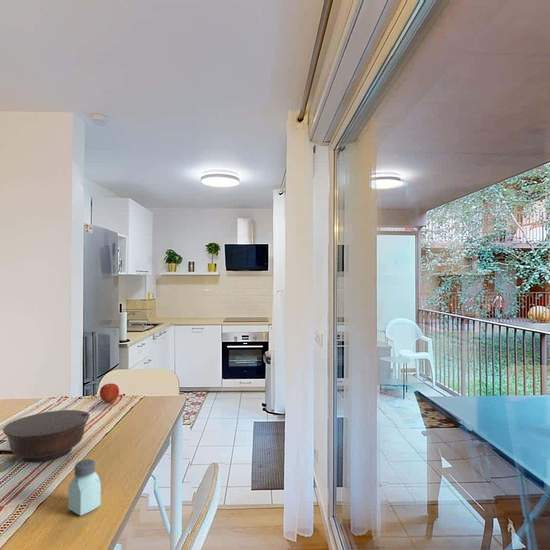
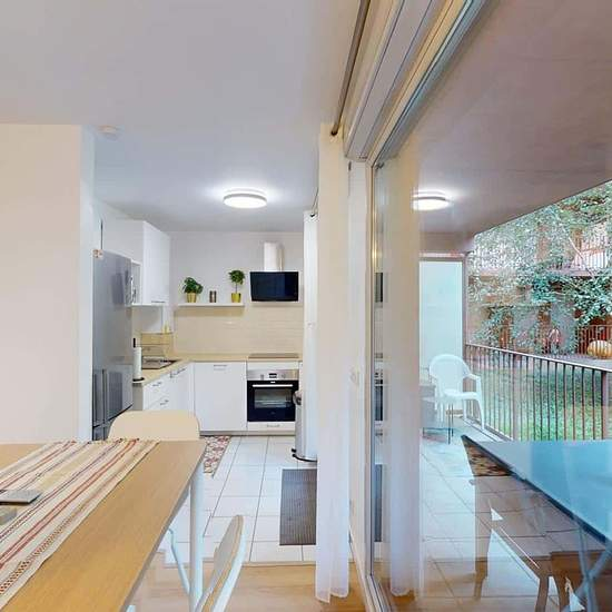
- saltshaker (84, 485)
- bowl (47, 436)
- apple (109, 392)
